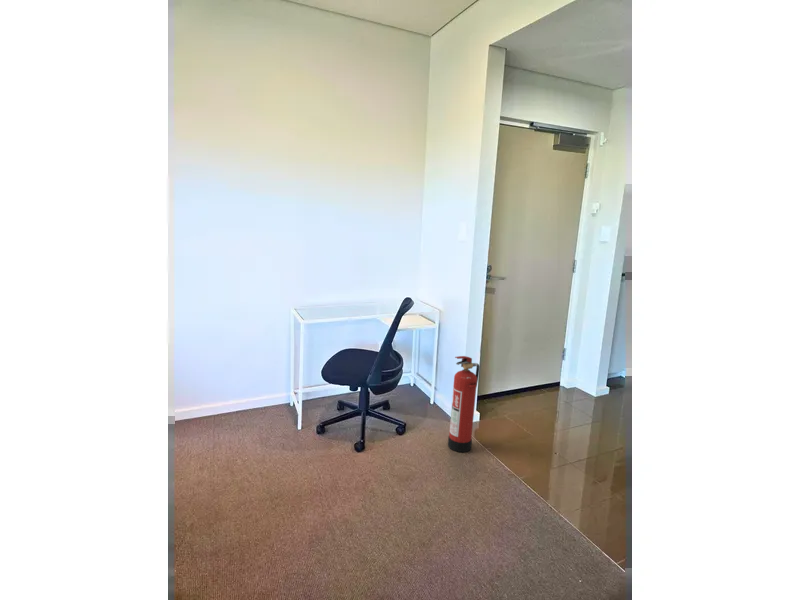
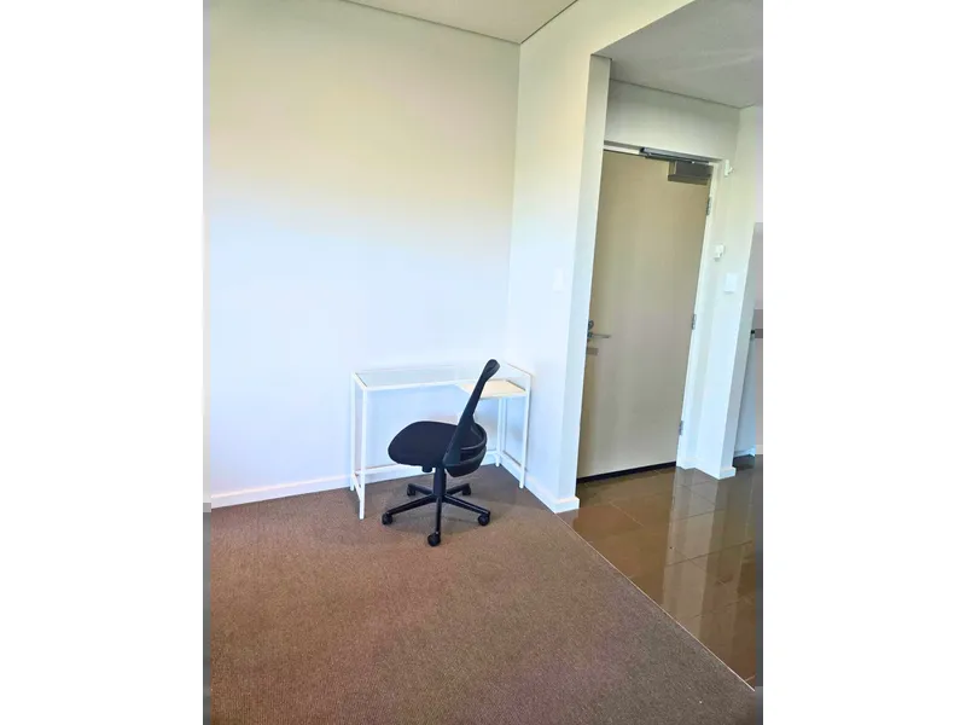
- fire extinguisher (464, 401)
